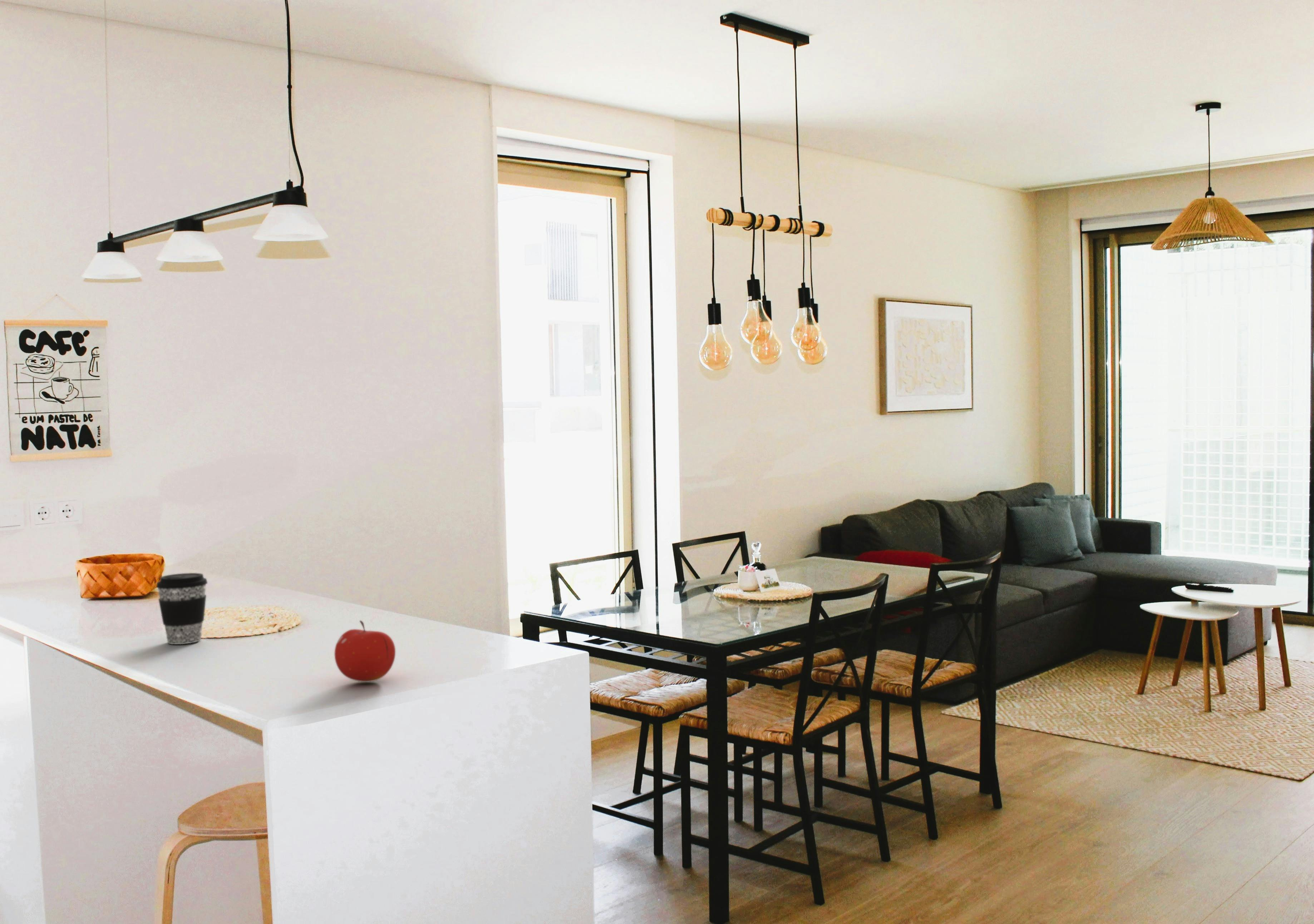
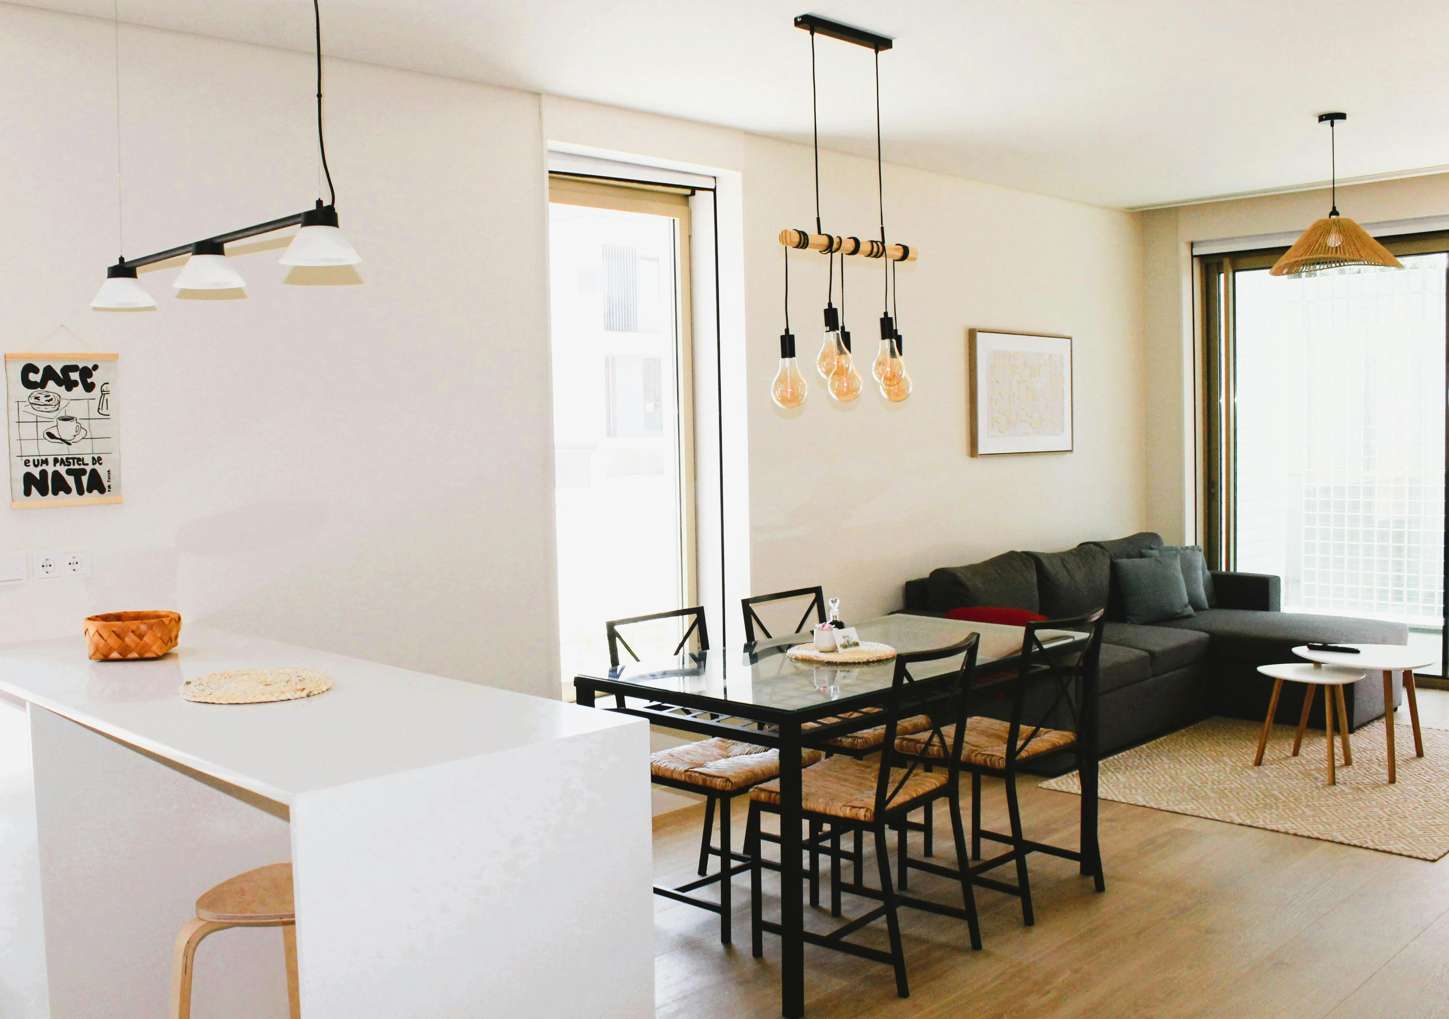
- fruit (365, 650)
- coffee cup (183, 608)
